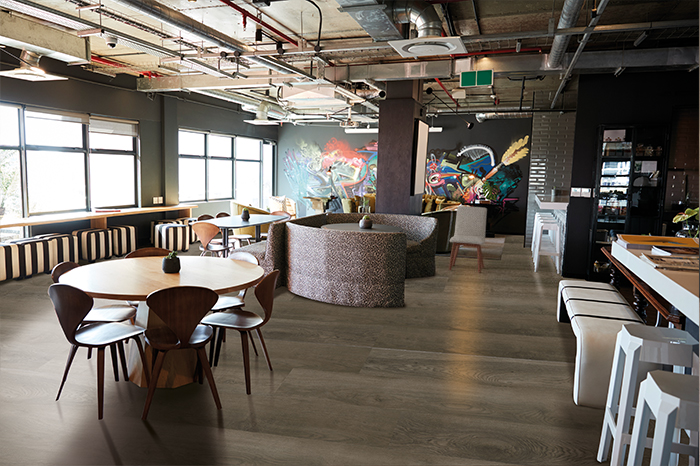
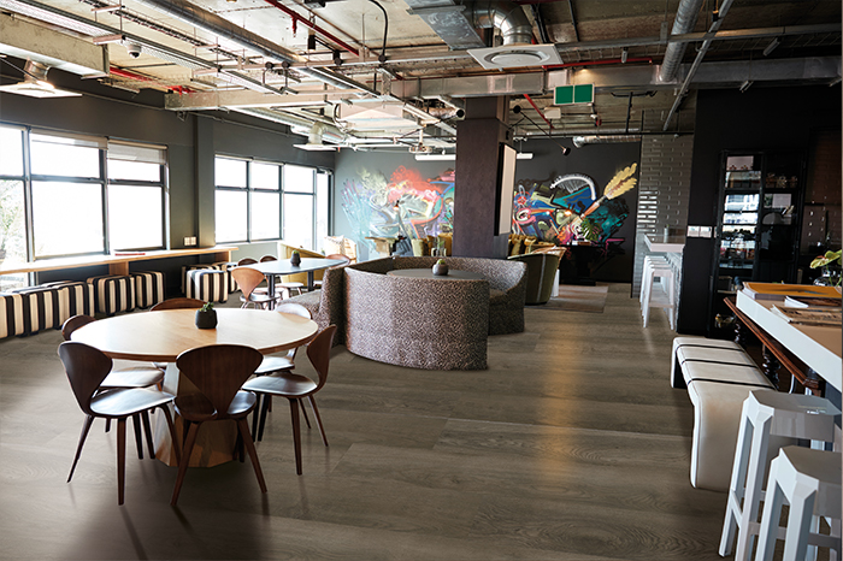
- chair (468, 238)
